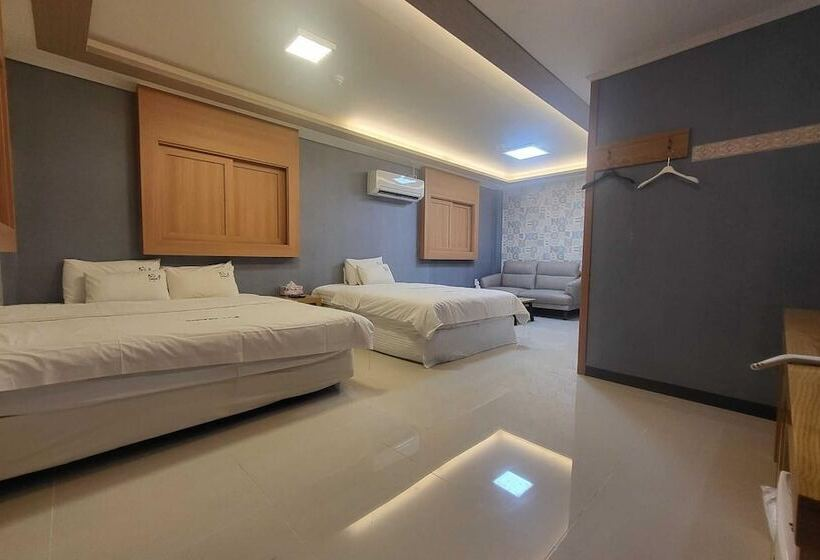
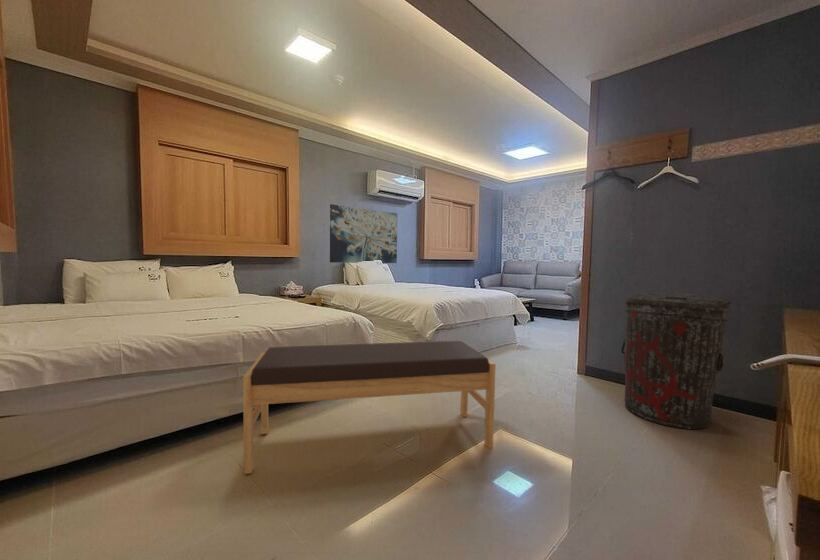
+ trash can (671, 353)
+ wall art (366, 236)
+ bench (373, 395)
